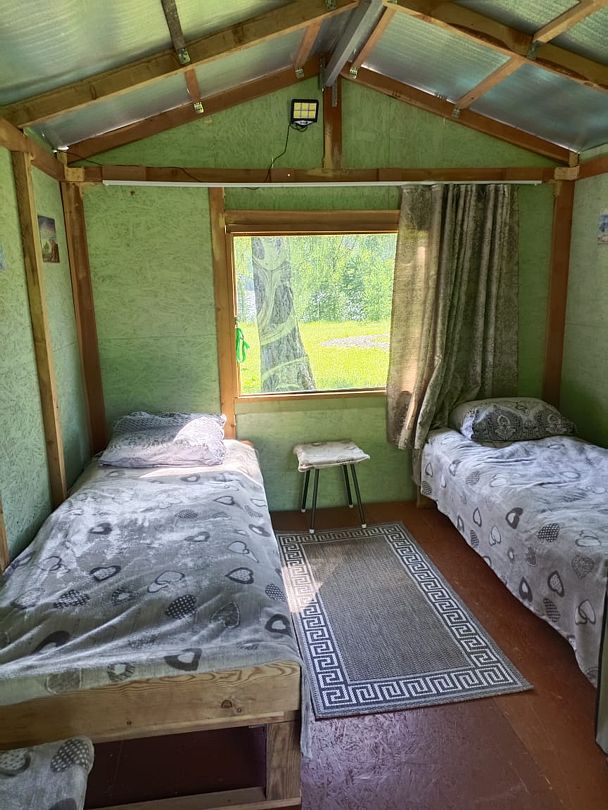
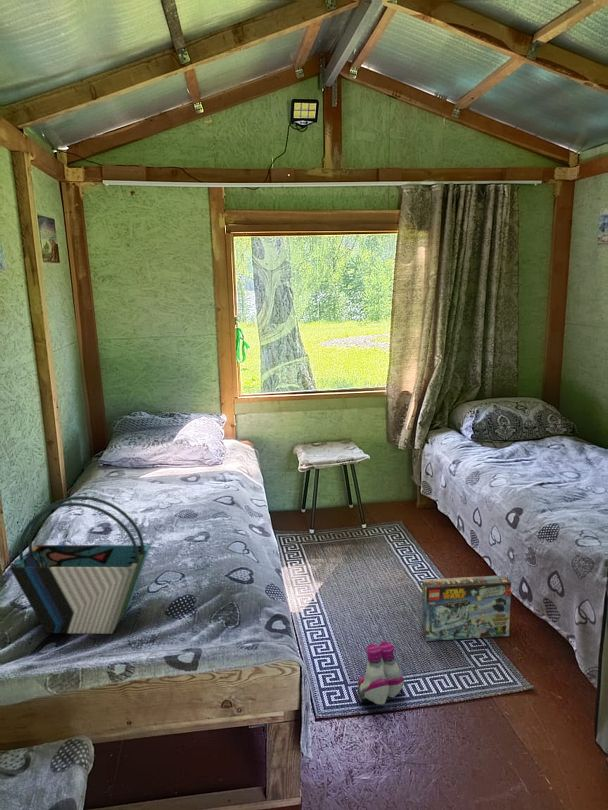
+ tote bag (83, 560)
+ boots (378, 667)
+ box (465, 607)
